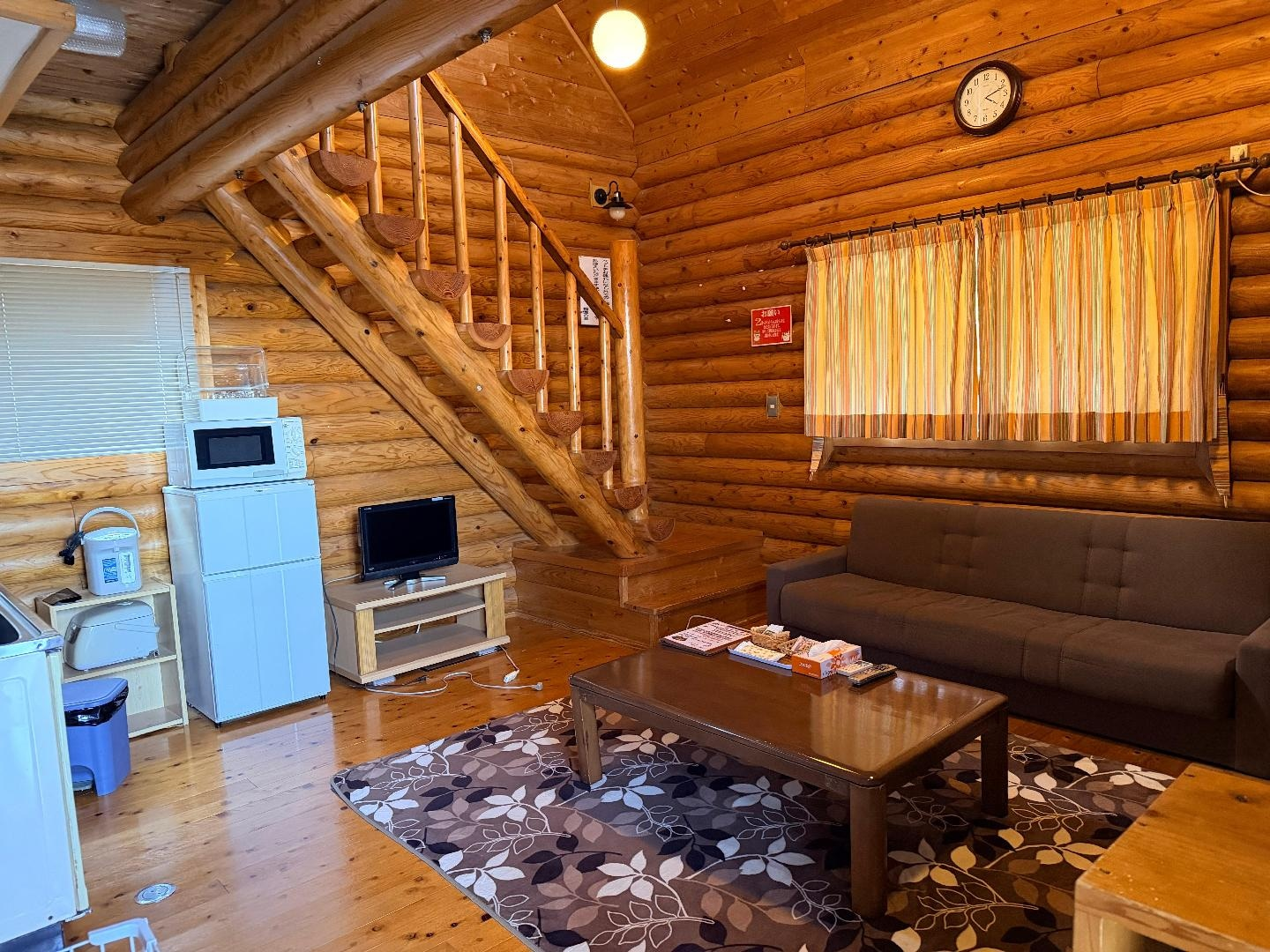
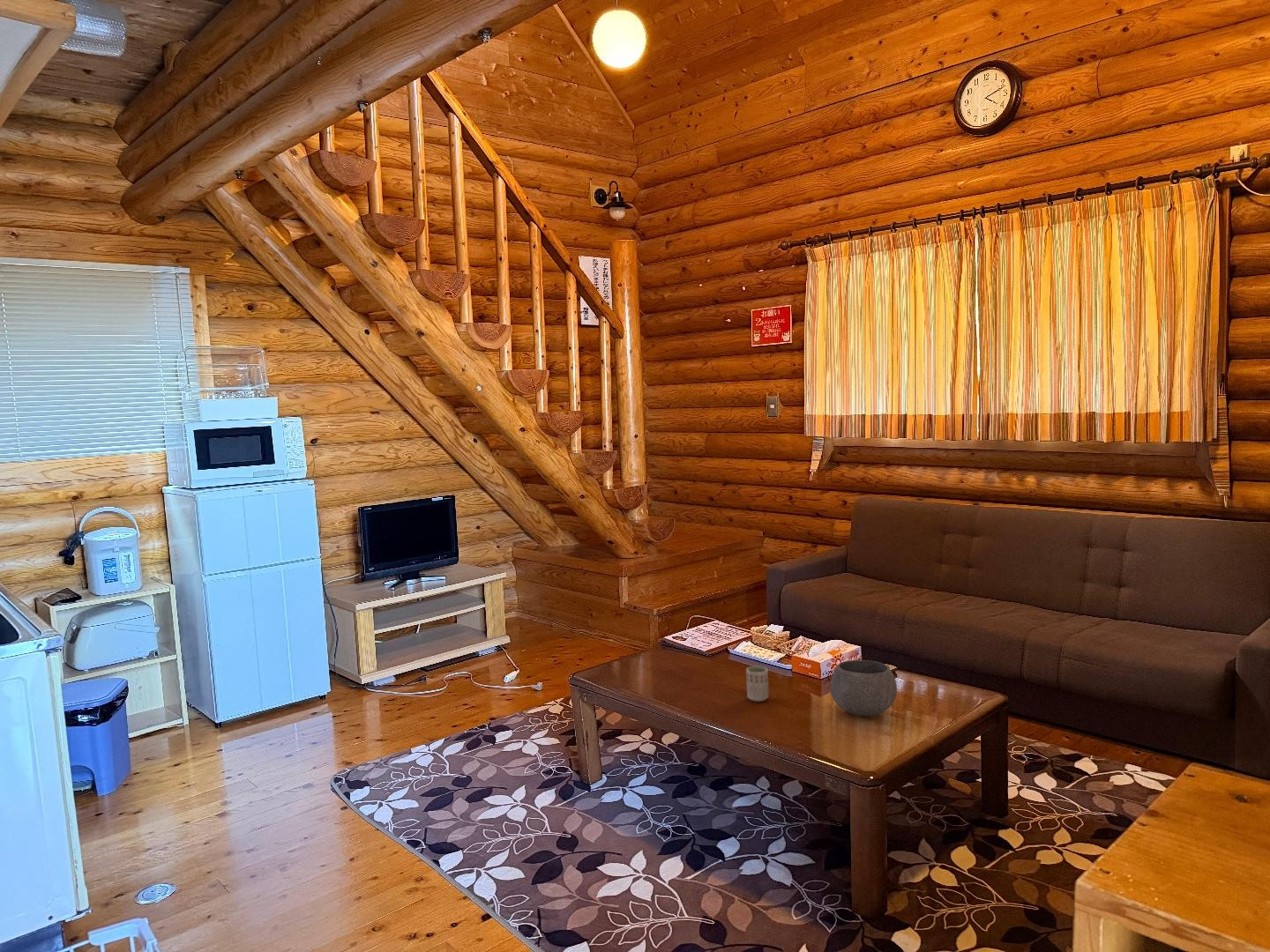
+ cup (757, 683)
+ bowl (863, 689)
